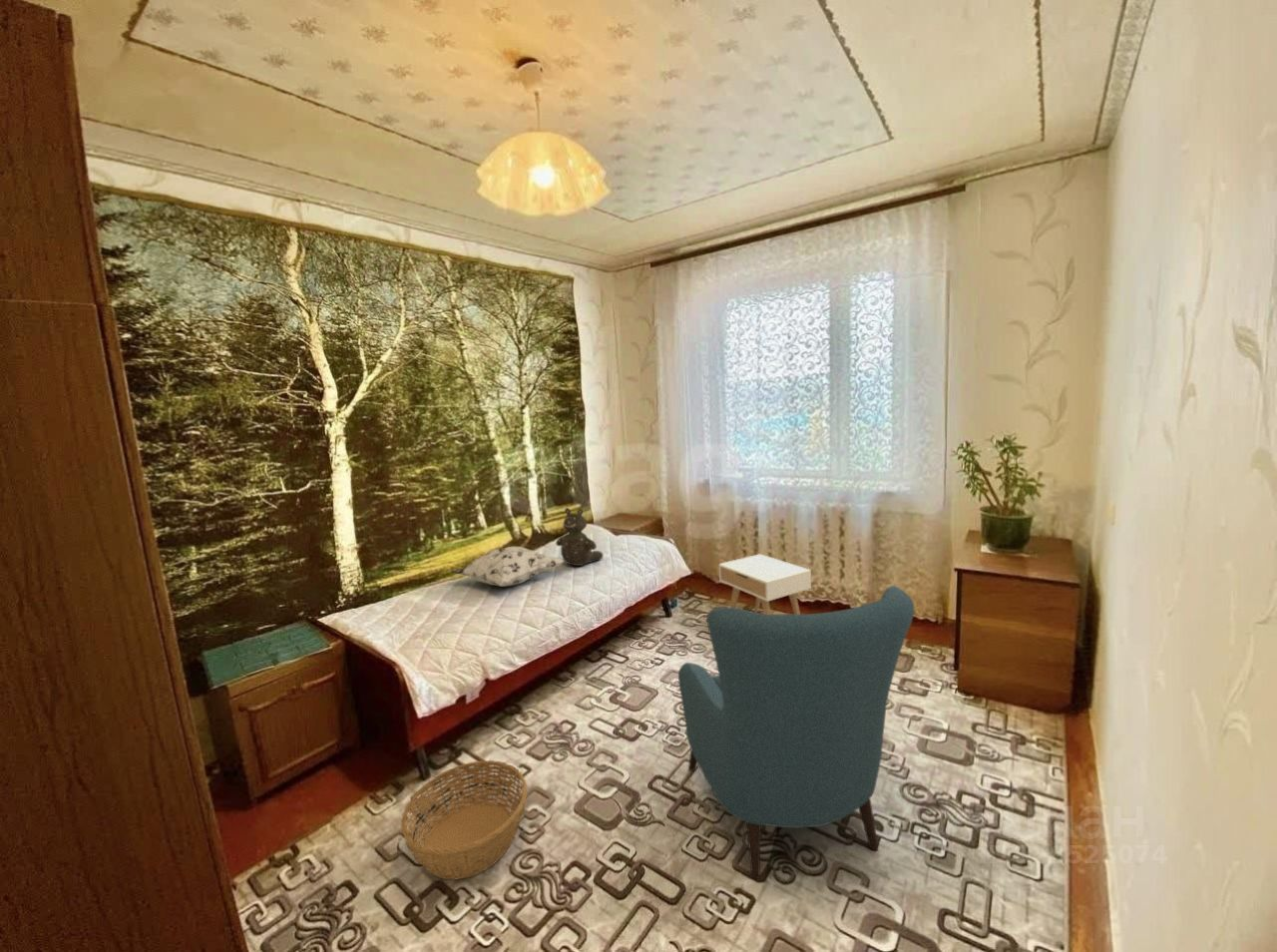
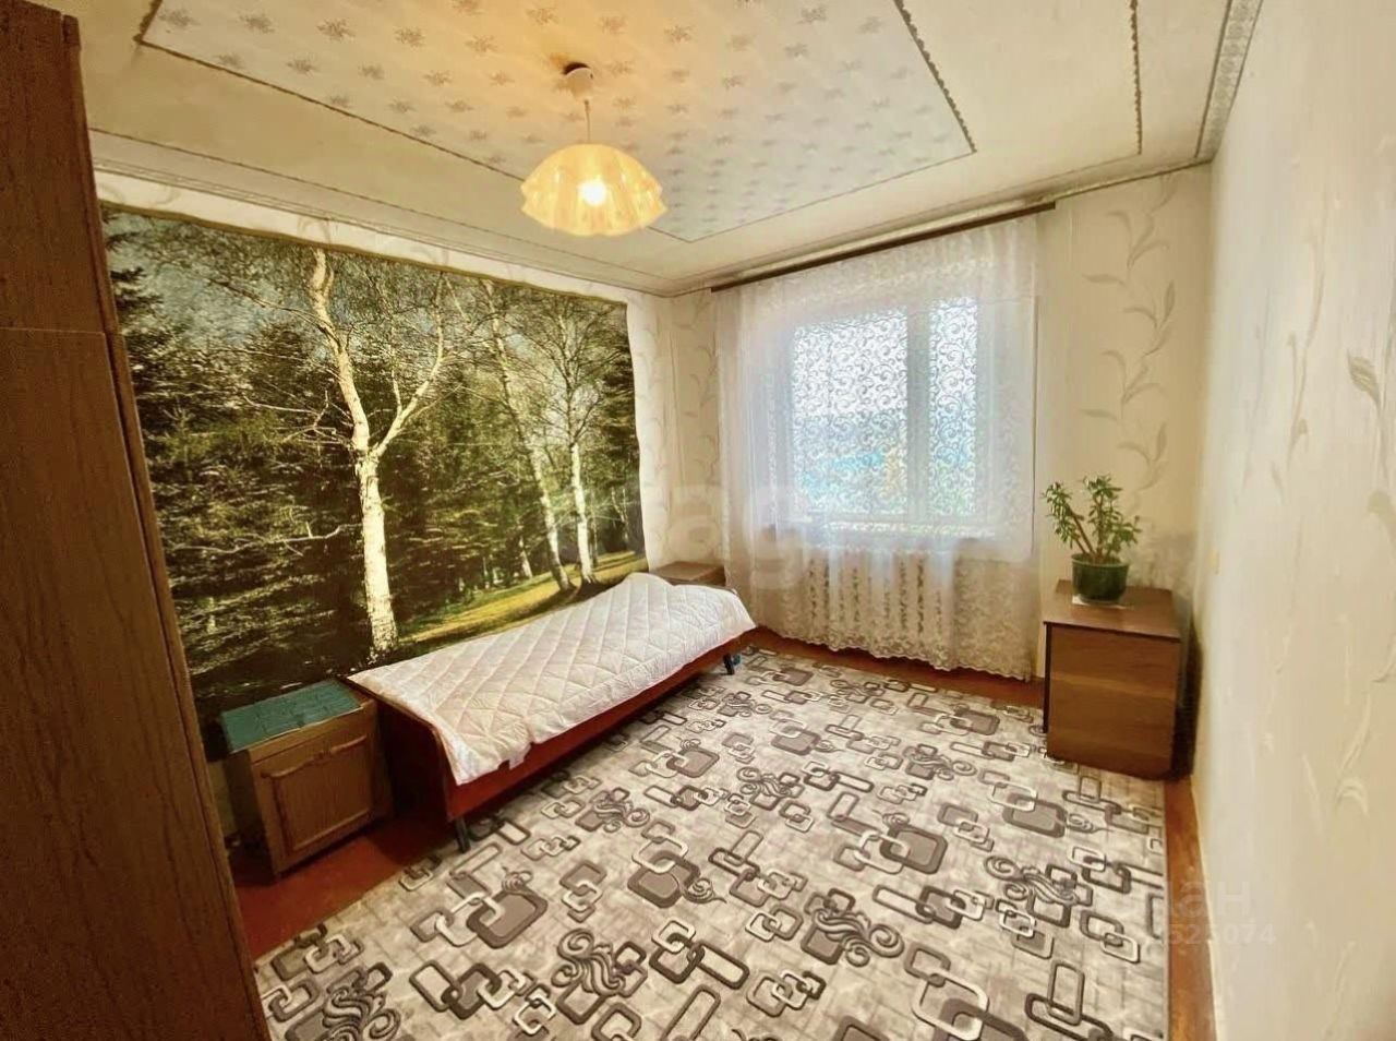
- nightstand (763, 597)
- basket (468, 819)
- armchair (786, 701)
- decorative pillow (508, 566)
- teddy bear (580, 535)
